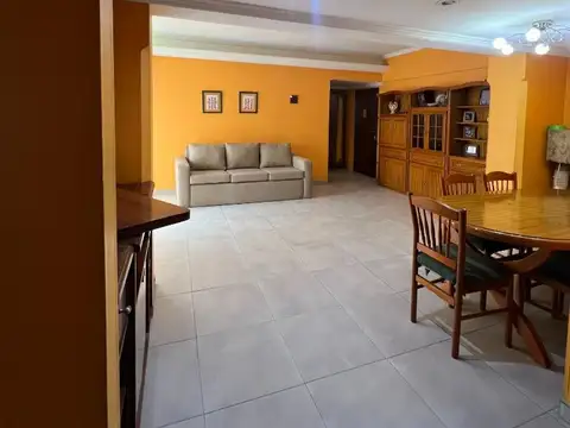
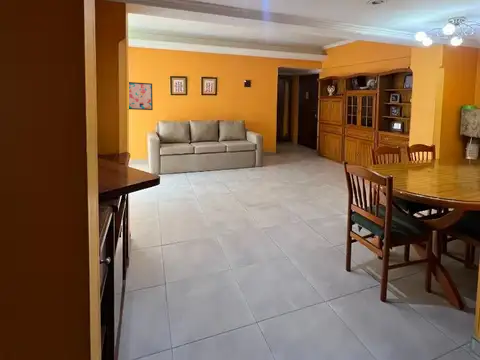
+ wall art (138, 96)
